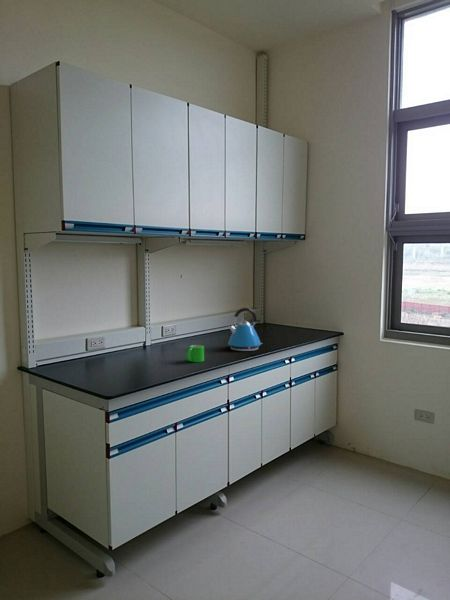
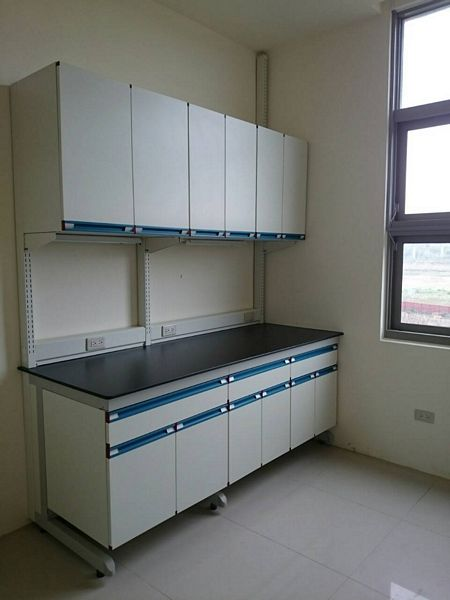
- kettle (245, 328)
- mug (194, 354)
